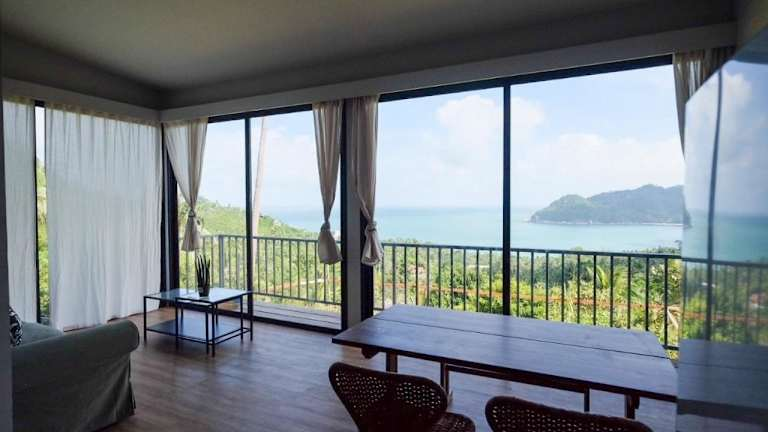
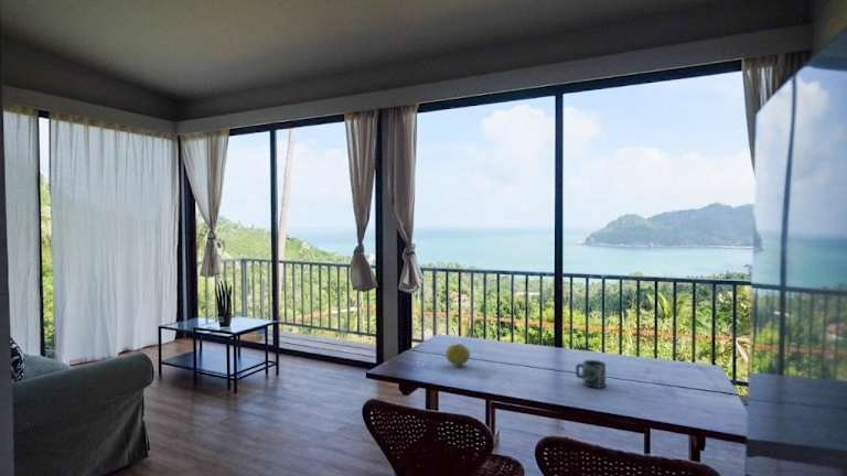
+ fruit (458, 355)
+ cup (590, 372)
